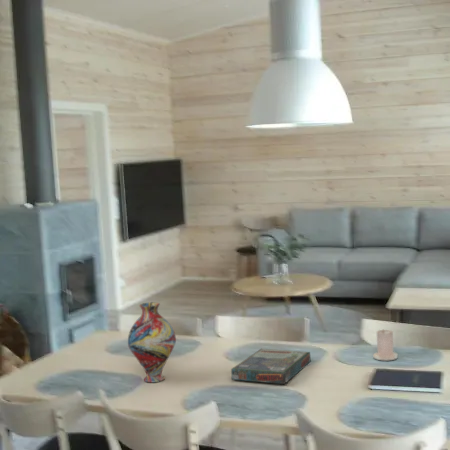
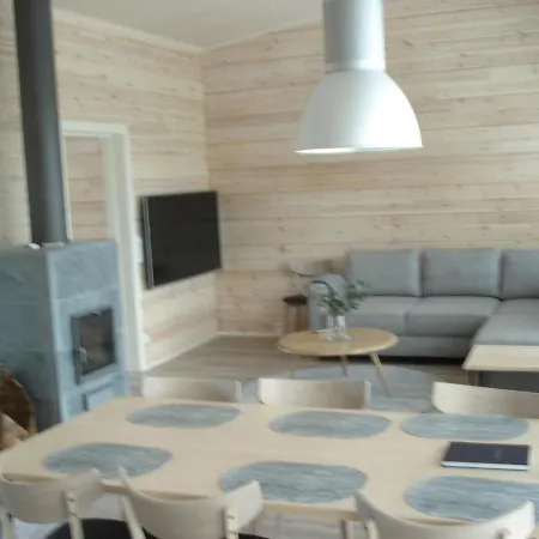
- candle (384, 342)
- board game (272, 365)
- vase (152, 341)
